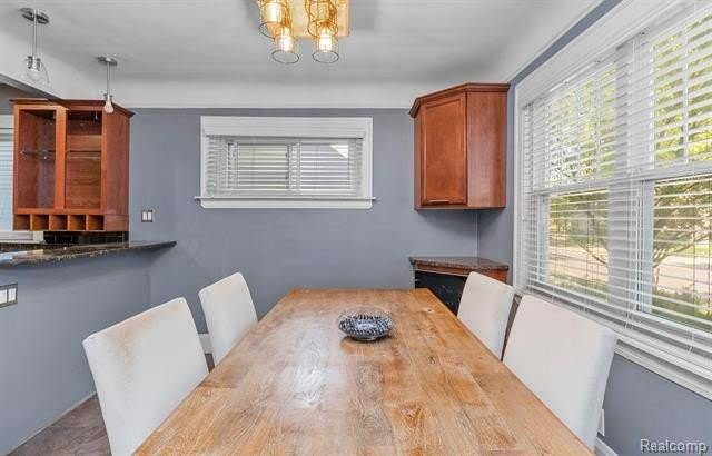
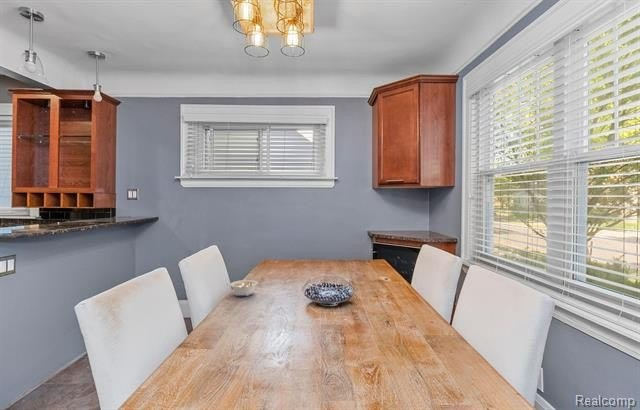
+ legume (243, 287)
